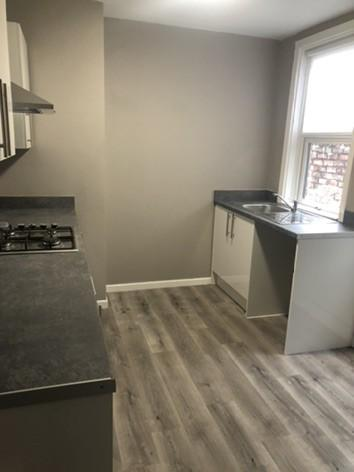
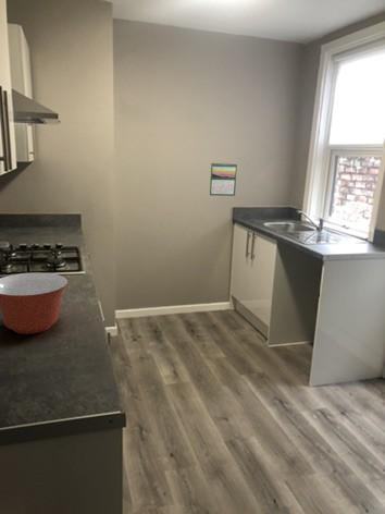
+ mixing bowl (30, 305)
+ calendar (223, 179)
